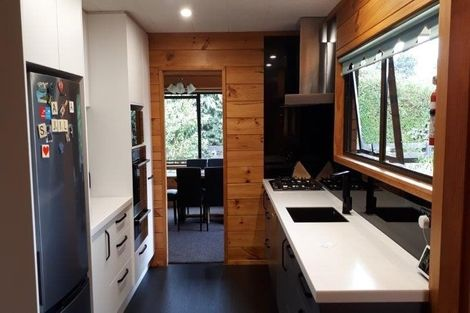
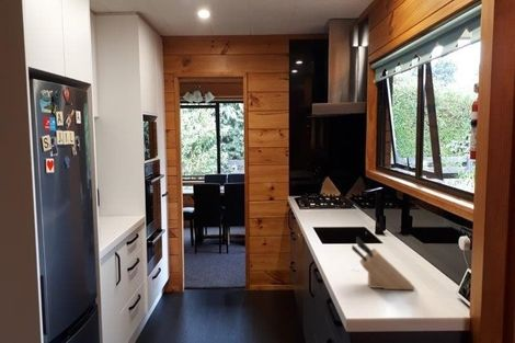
+ knife block (381, 262)
